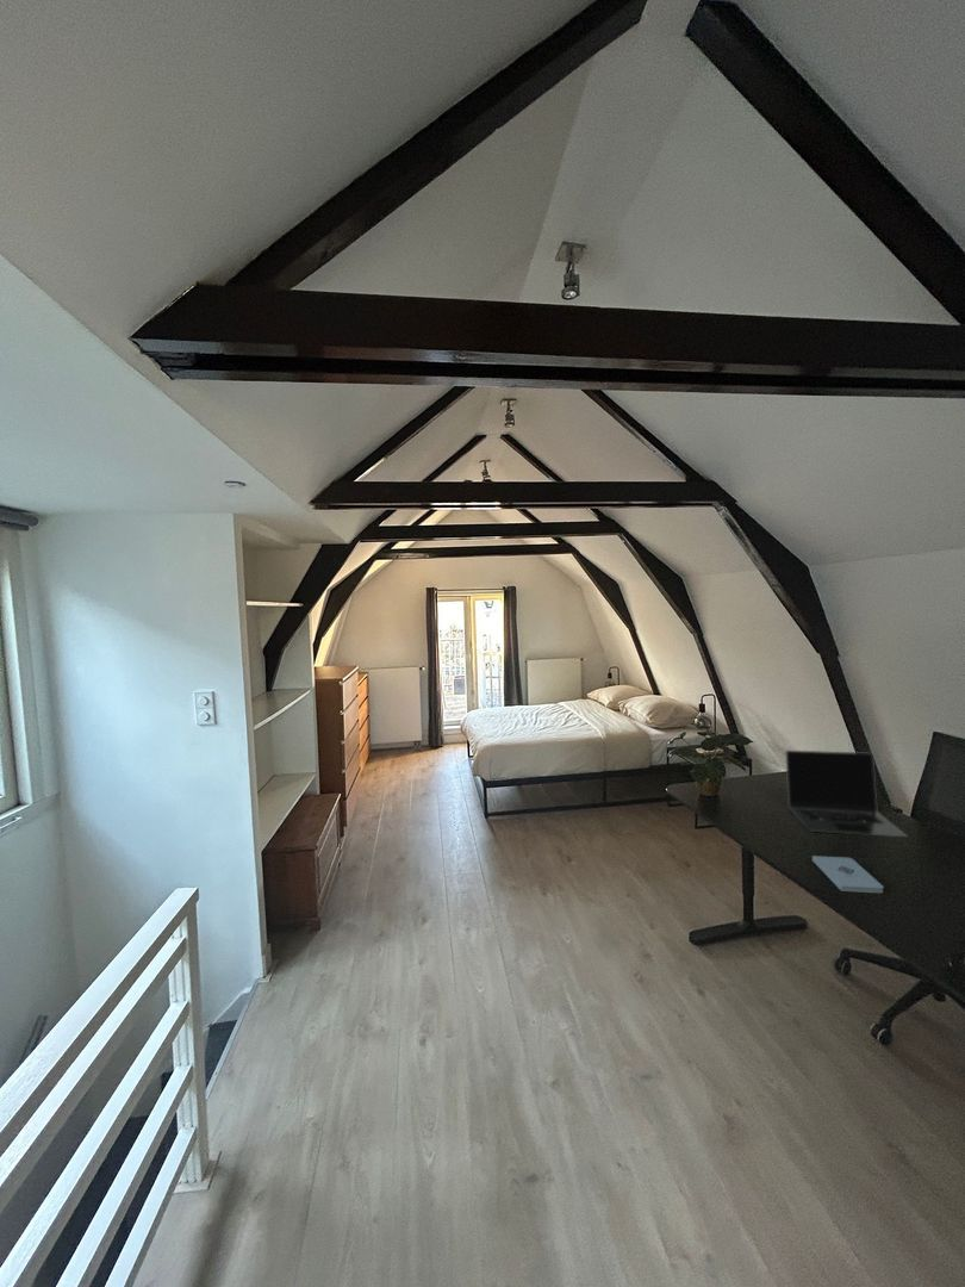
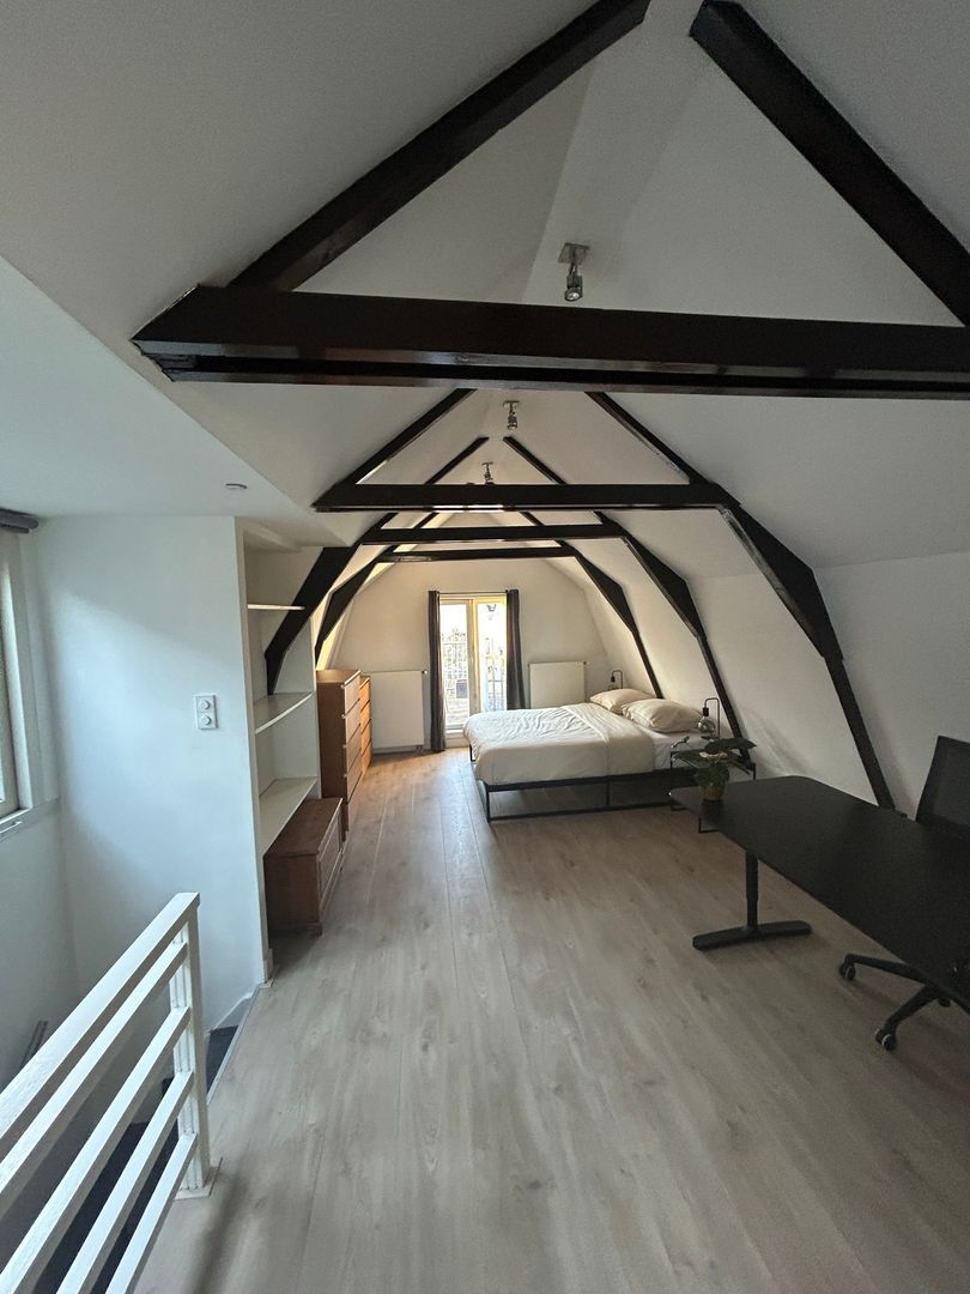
- notepad (846, 873)
- laptop (842, 790)
